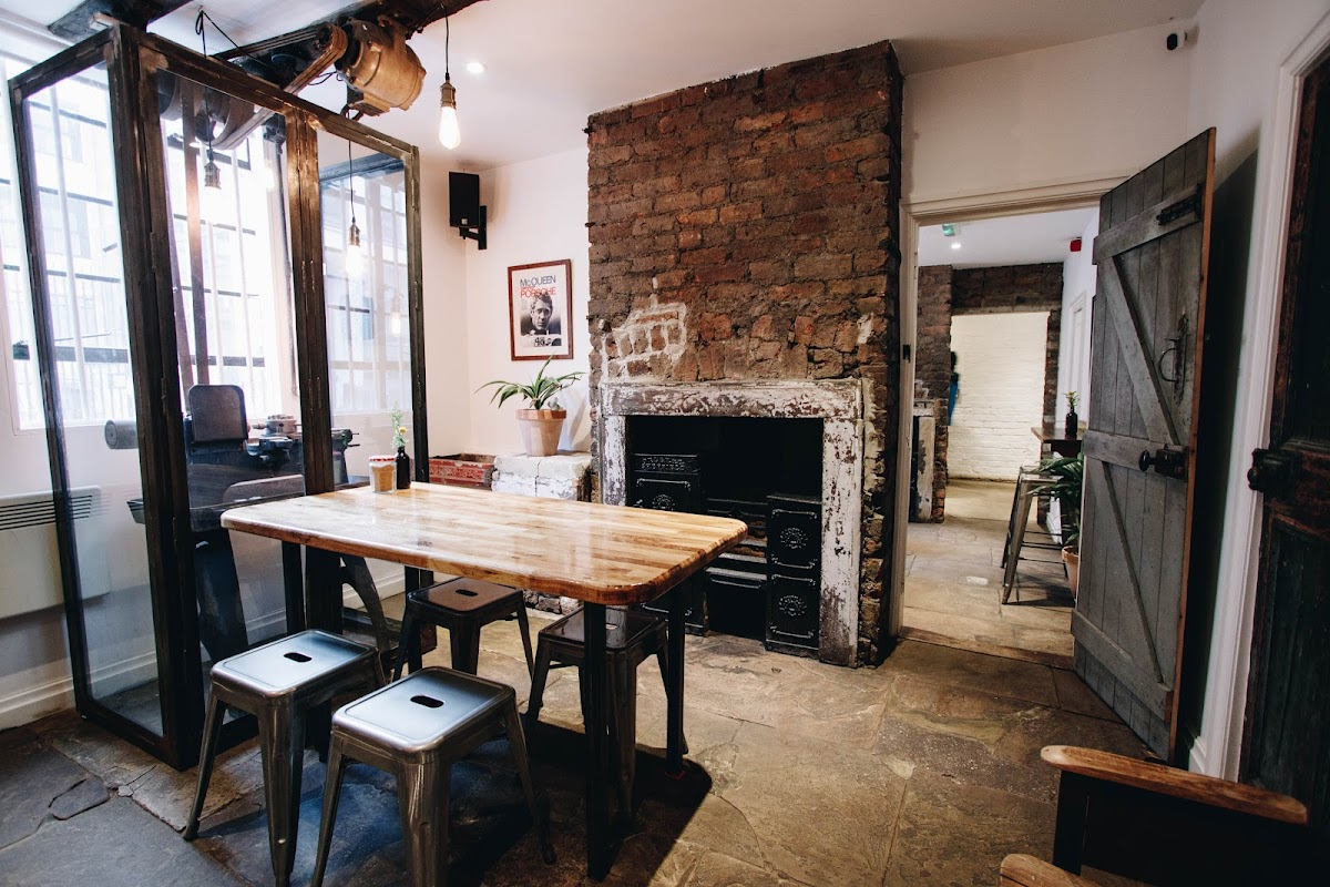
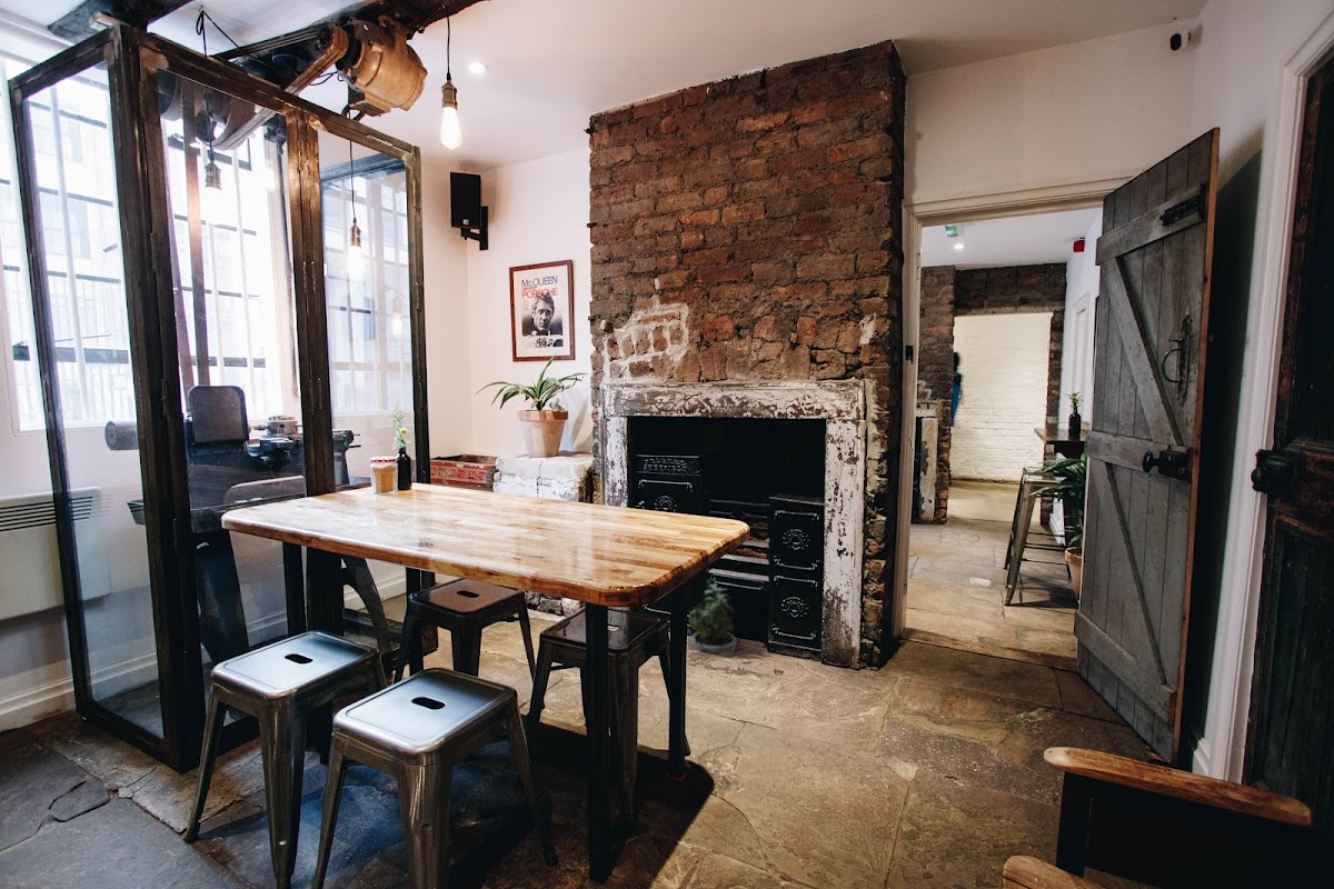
+ potted plant (709, 609)
